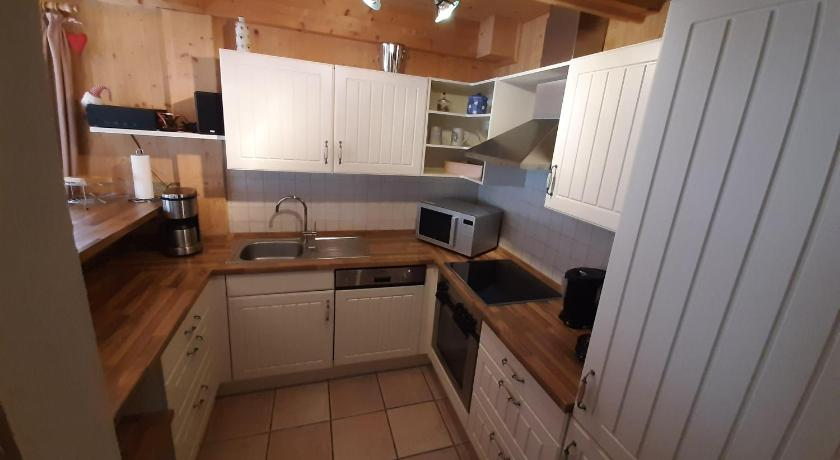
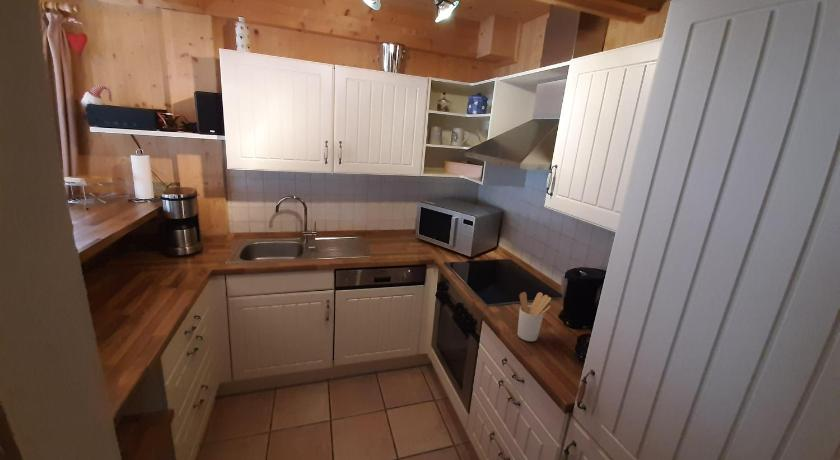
+ utensil holder (533, 315)
